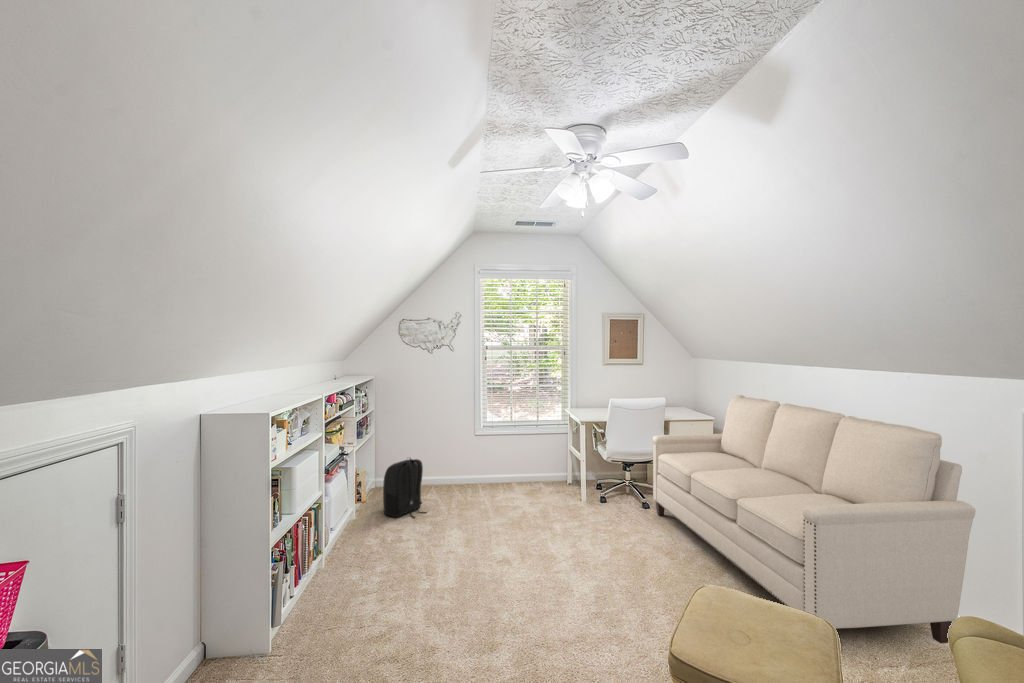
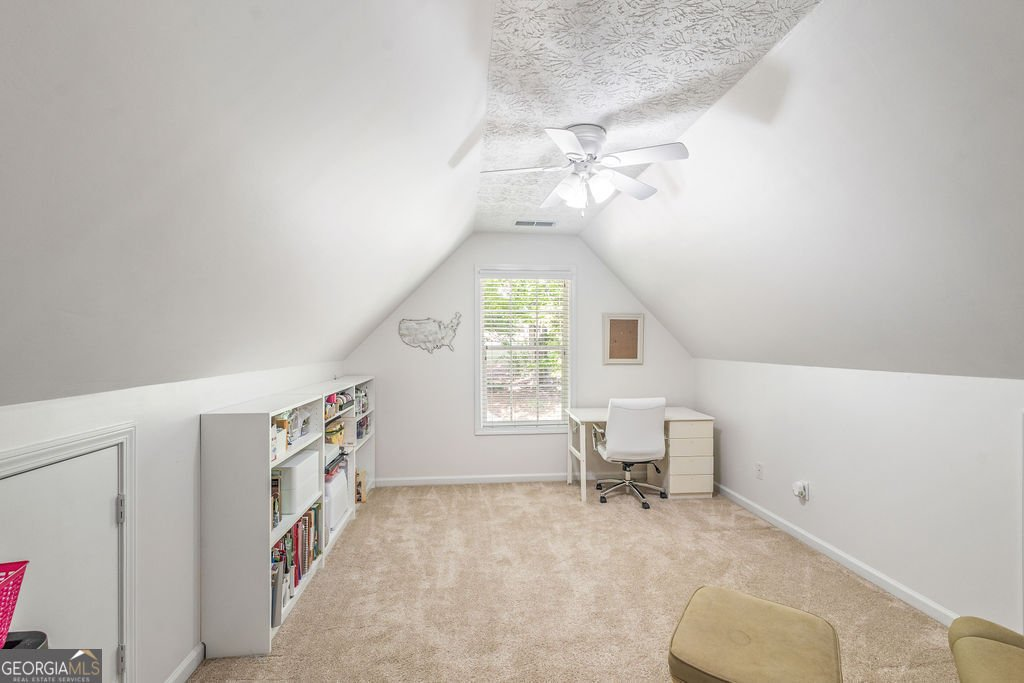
- sofa (769, 483)
- backpack (406, 484)
